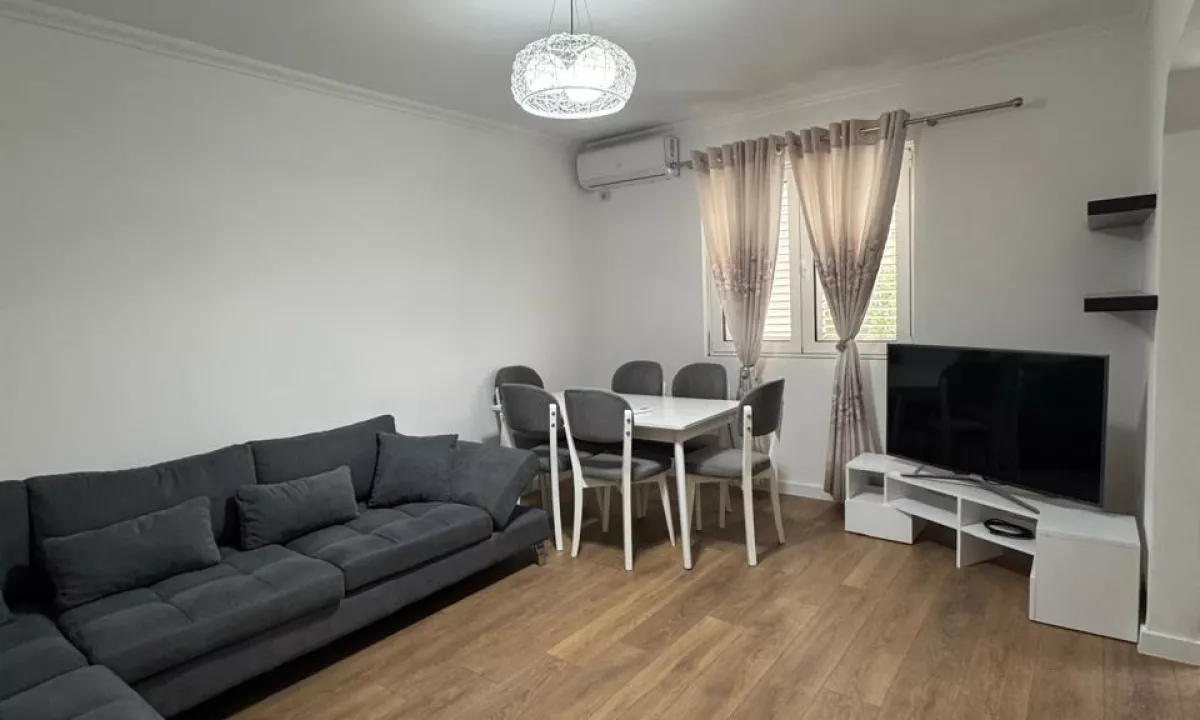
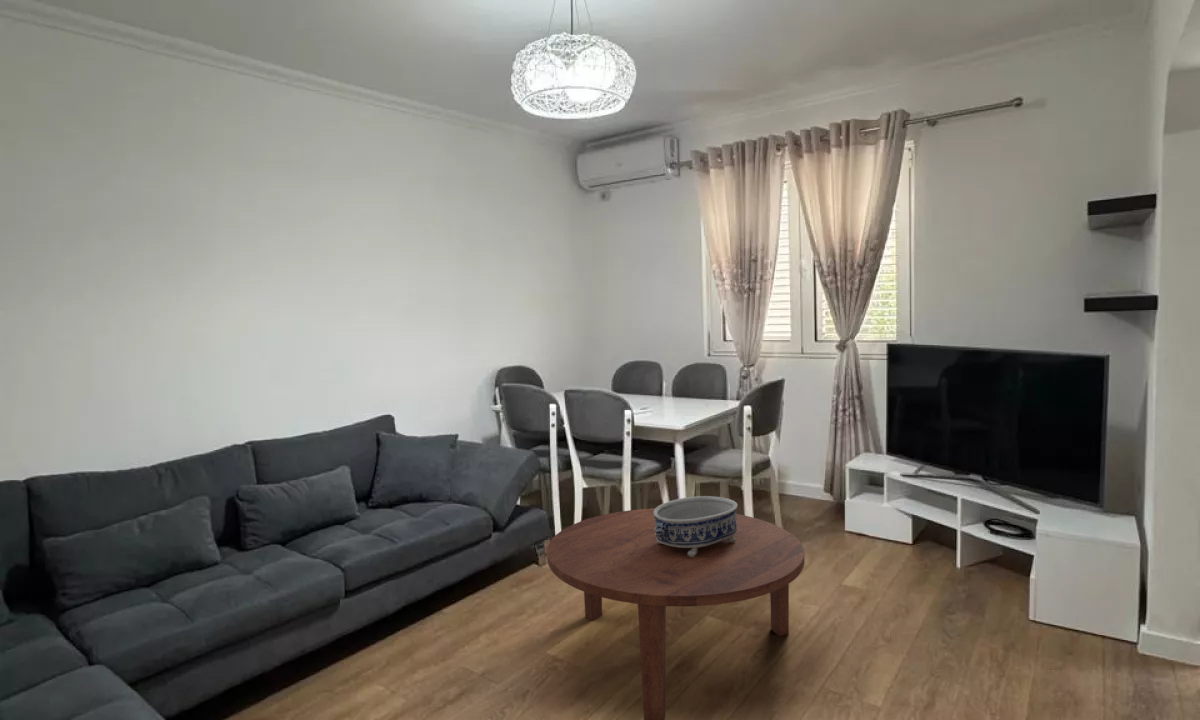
+ coffee table (674, 597)
+ decorative bowl (696, 524)
